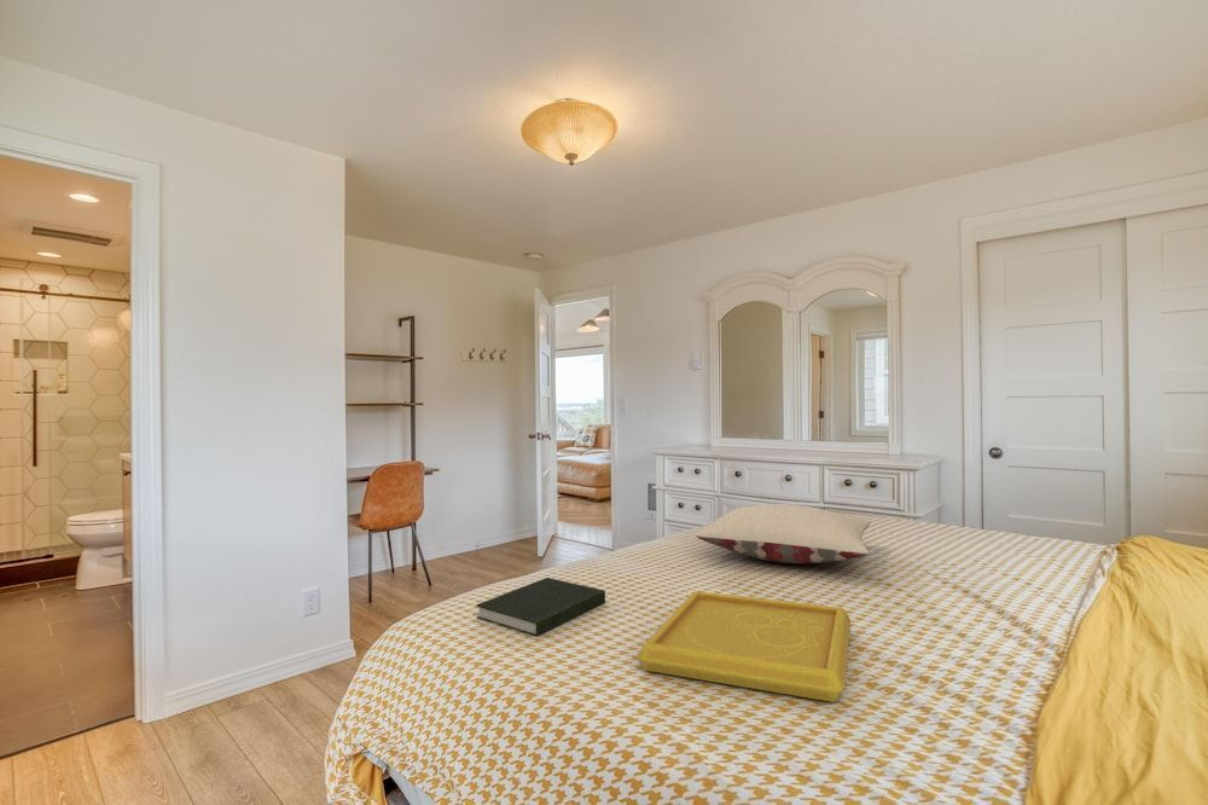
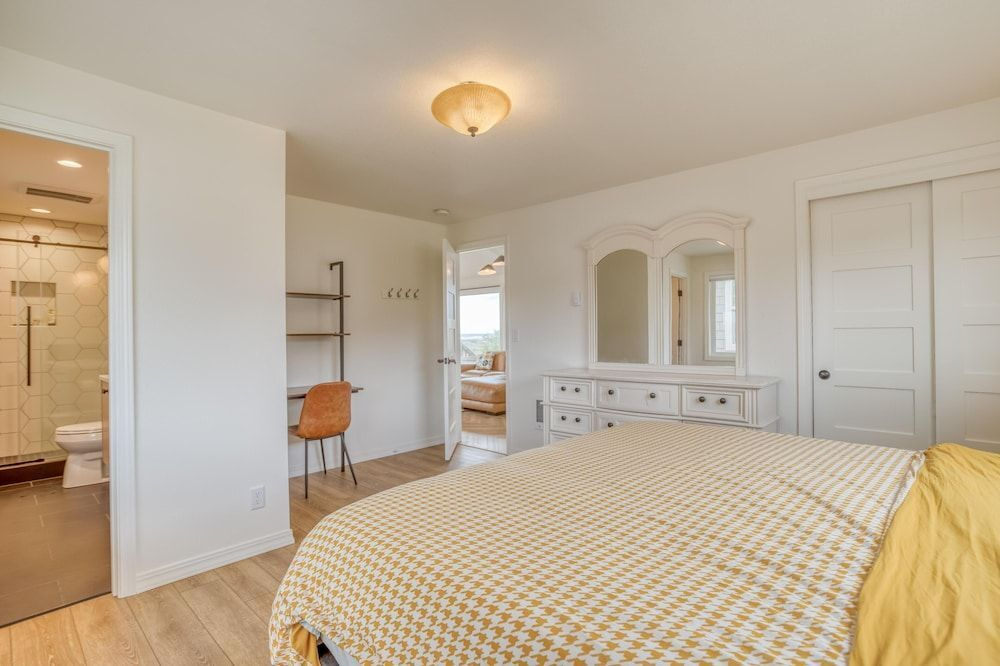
- pillow (789, 528)
- book (542, 603)
- serving tray (751, 636)
